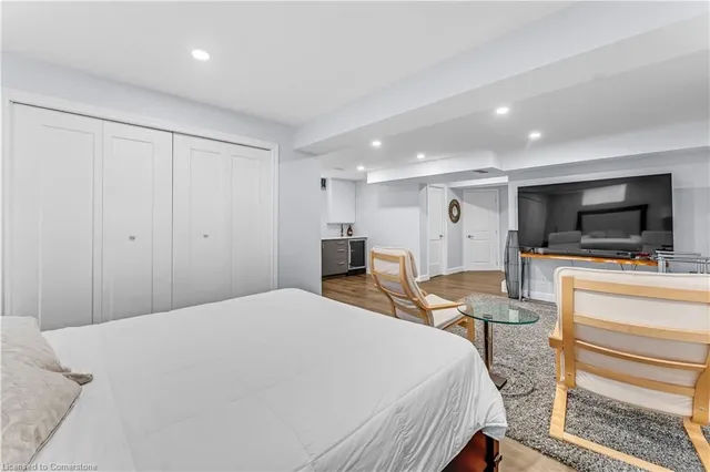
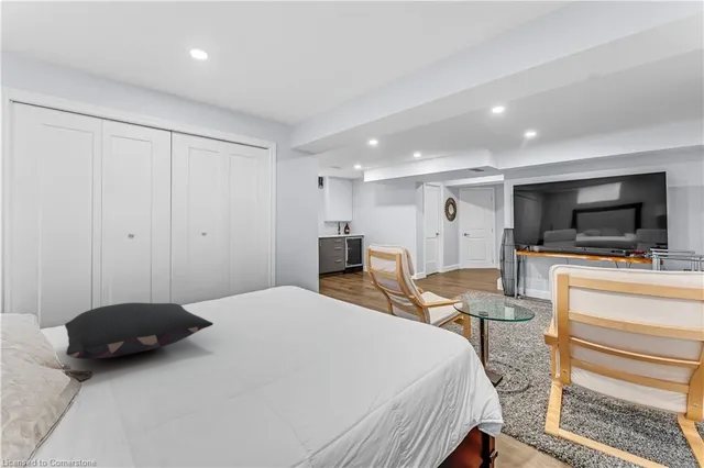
+ pillow (139, 325)
